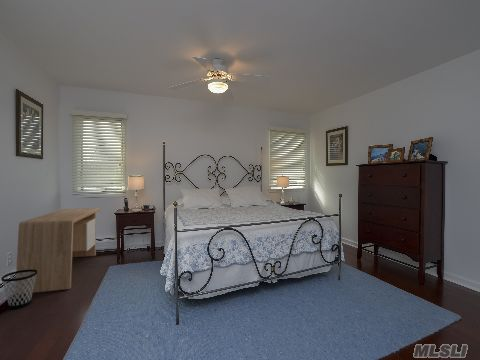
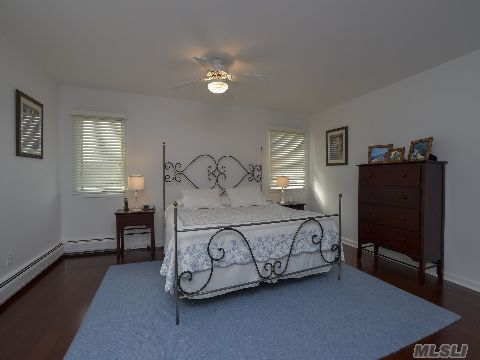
- wastebasket (21, 289)
- desk (66, 242)
